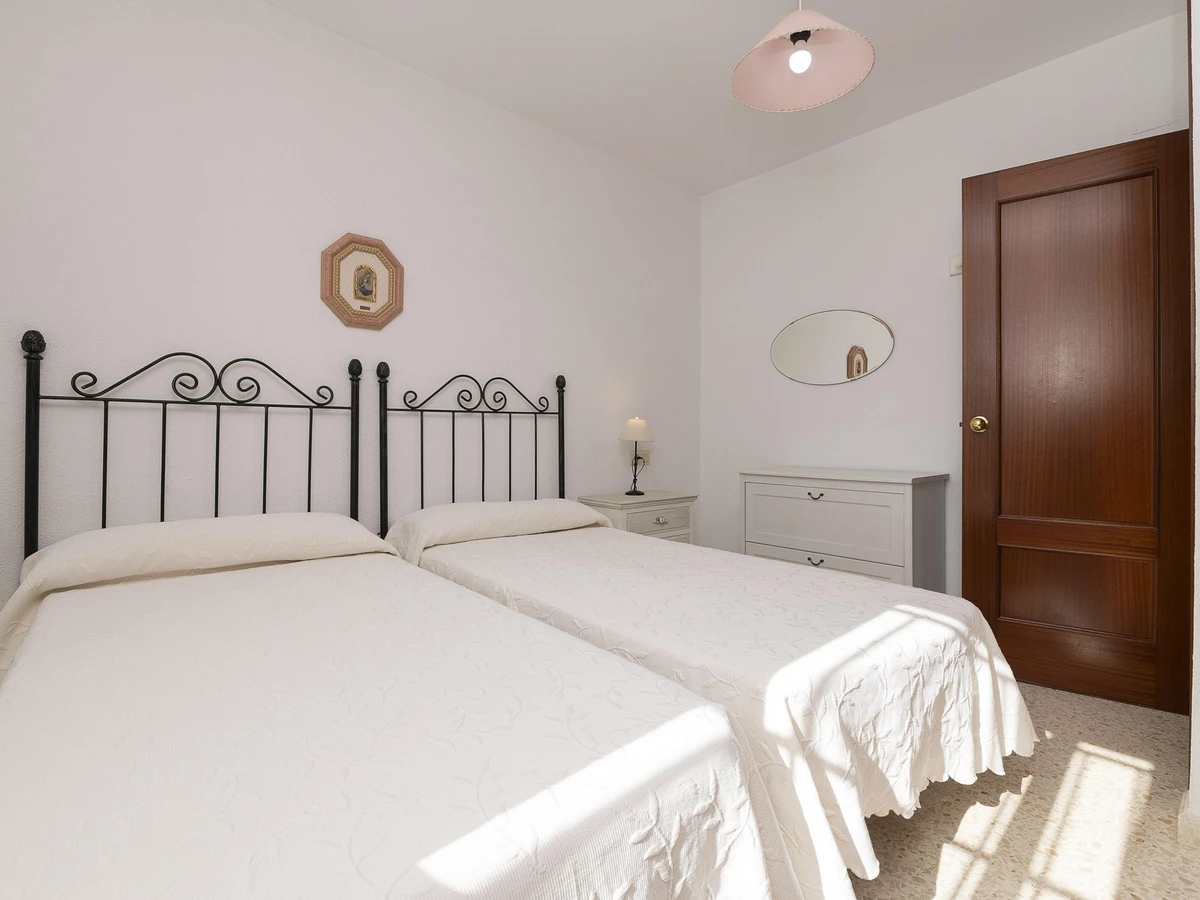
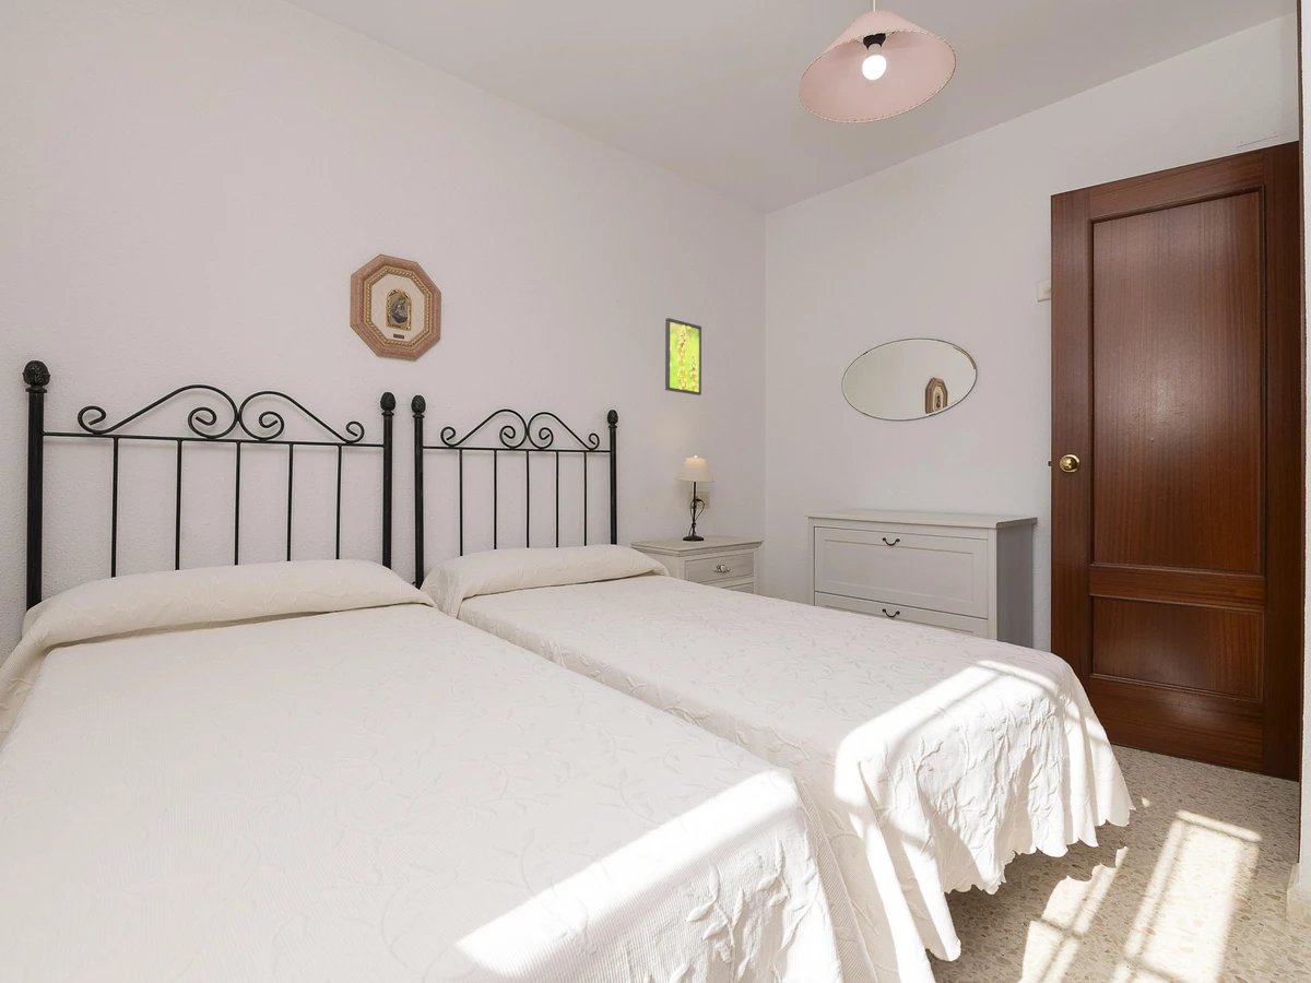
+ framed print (683, 357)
